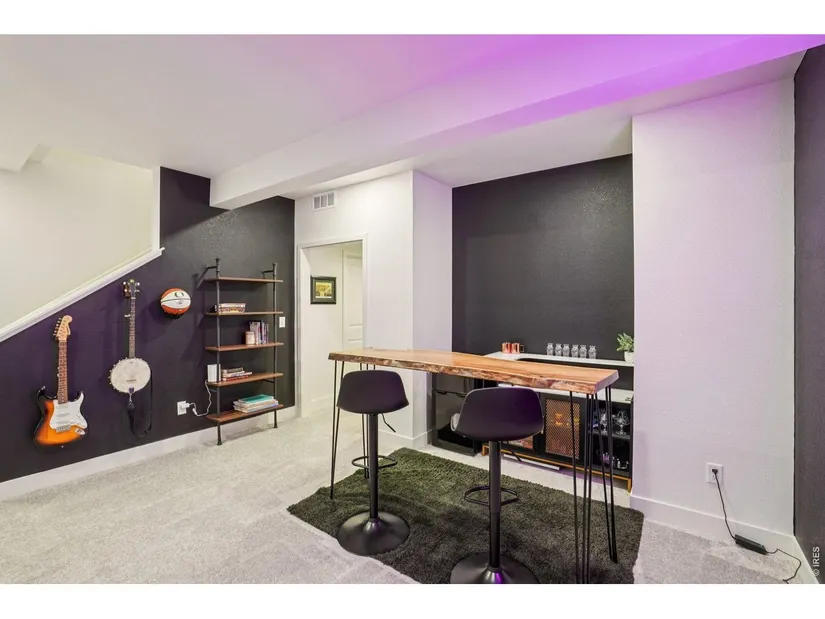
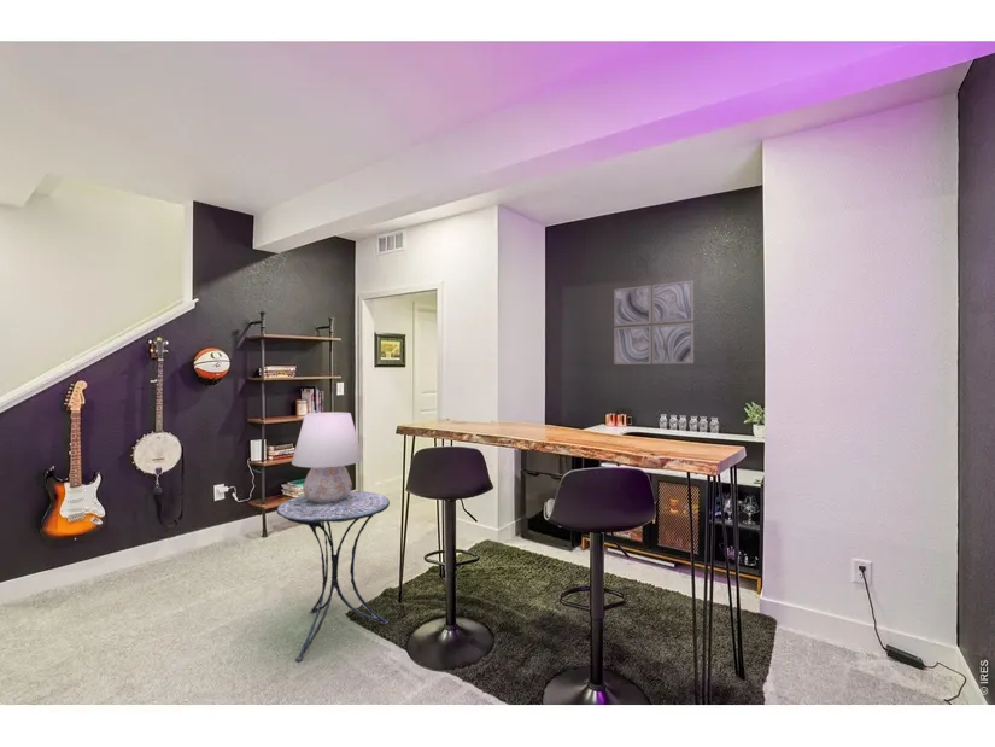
+ side table (334, 565)
+ wall art (652, 326)
+ table lamp (328, 455)
